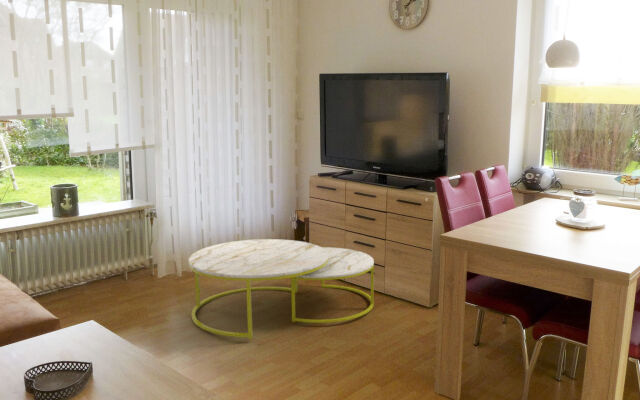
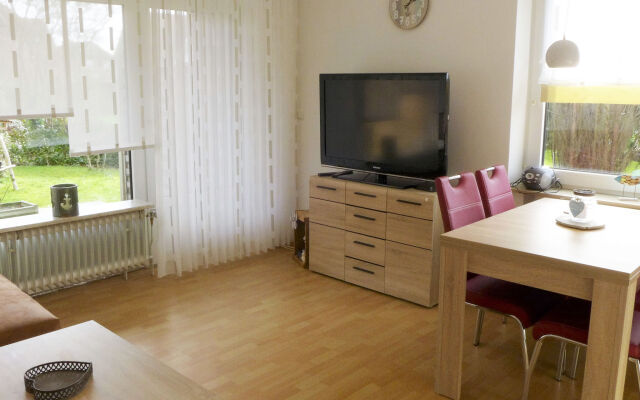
- coffee table (281, 278)
